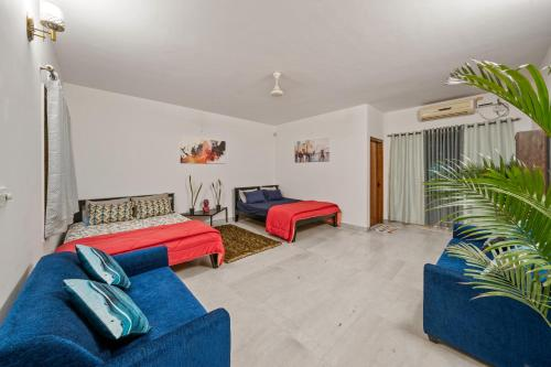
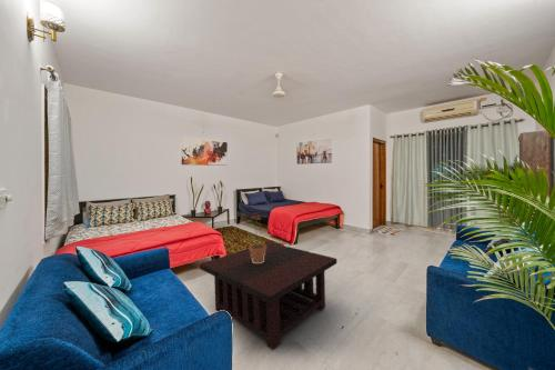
+ coffee table (269, 284)
+ potted plant (259, 236)
